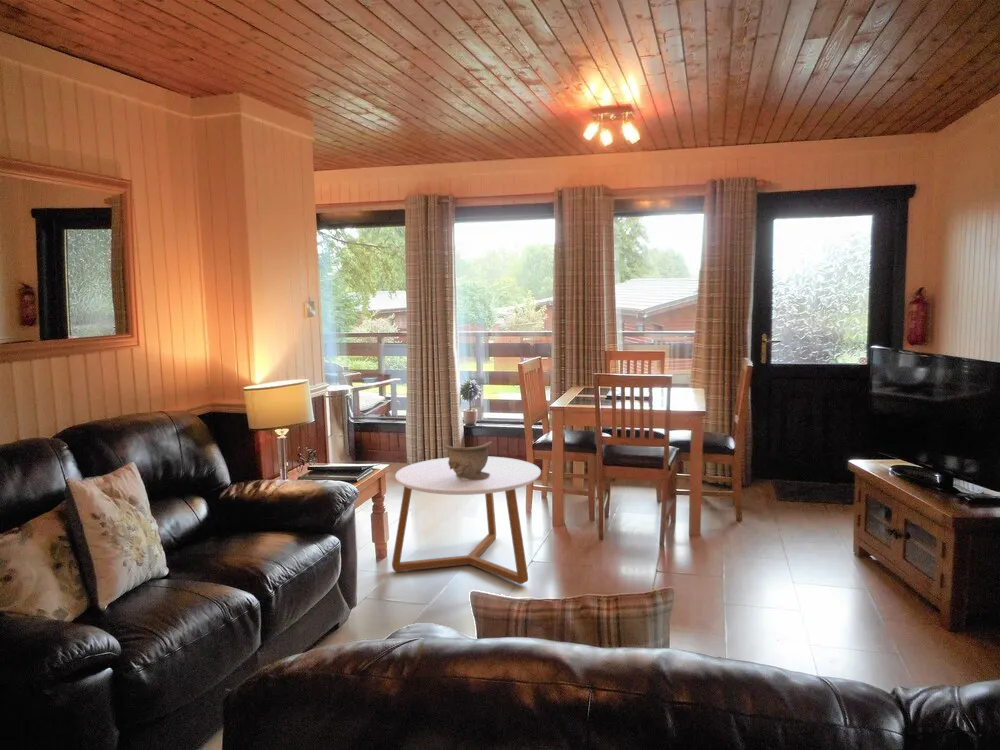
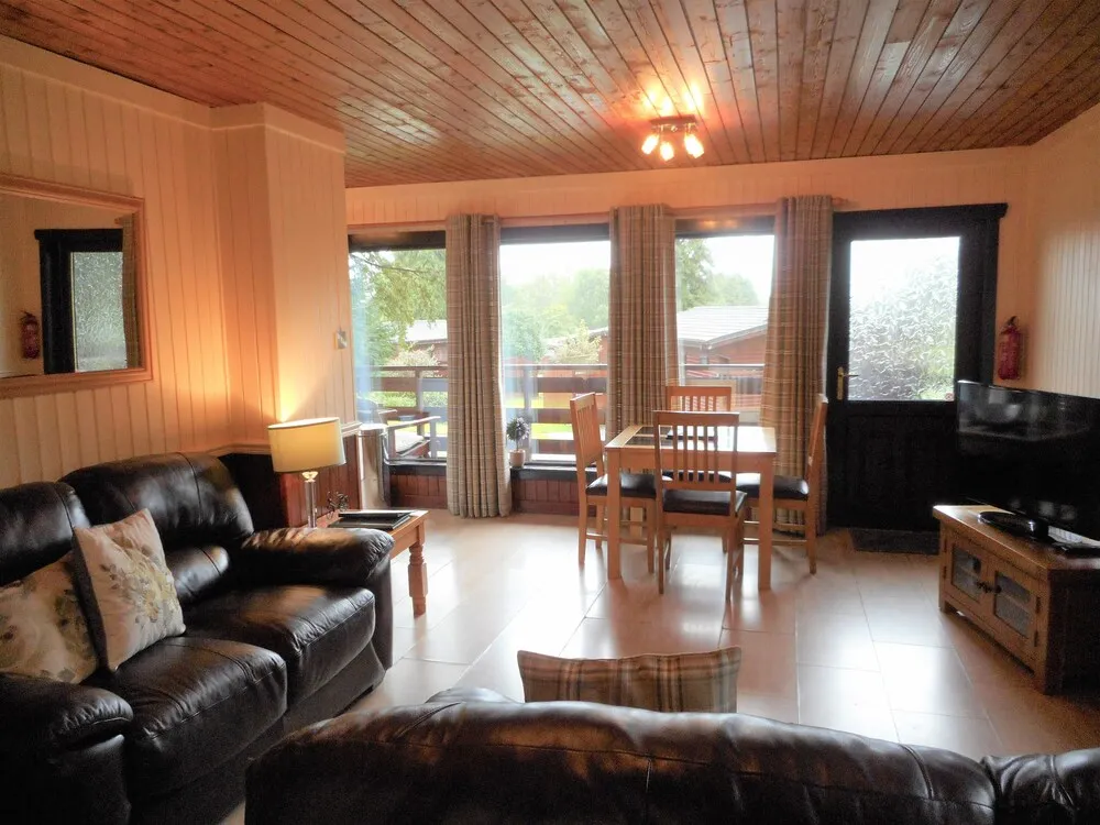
- decorative bowl (468, 460)
- coffee table (487, 517)
